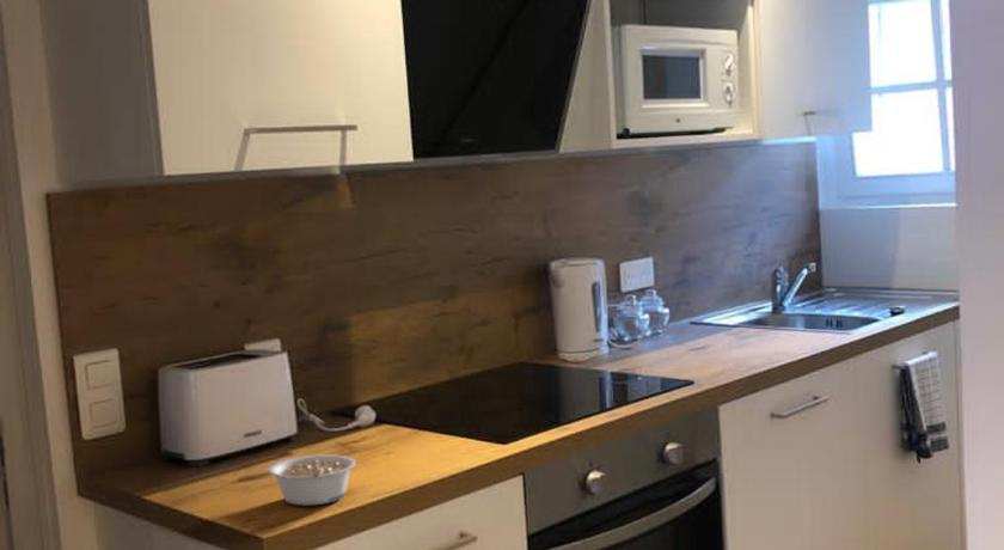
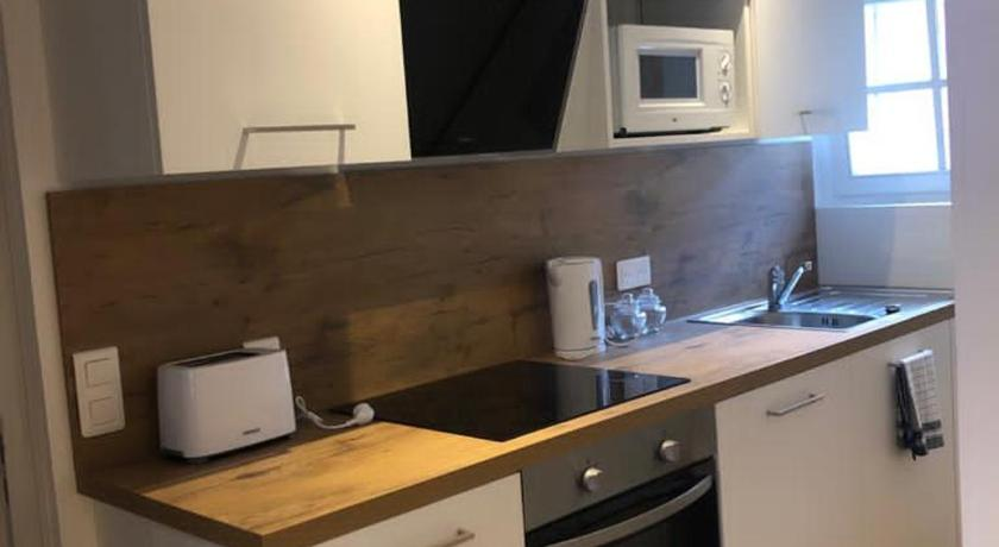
- legume (316, 478)
